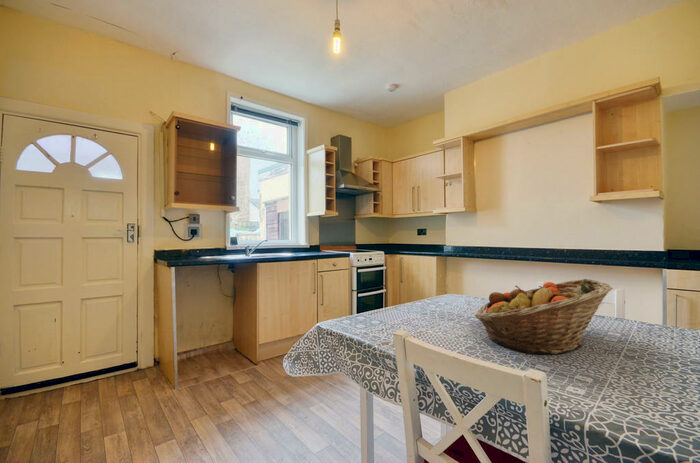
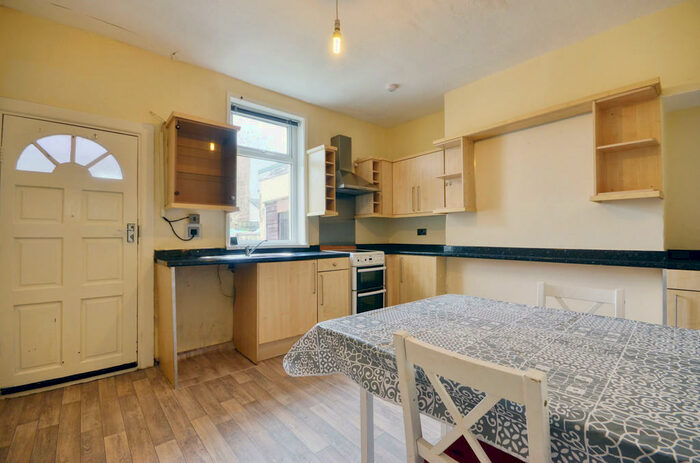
- fruit basket (538, 309)
